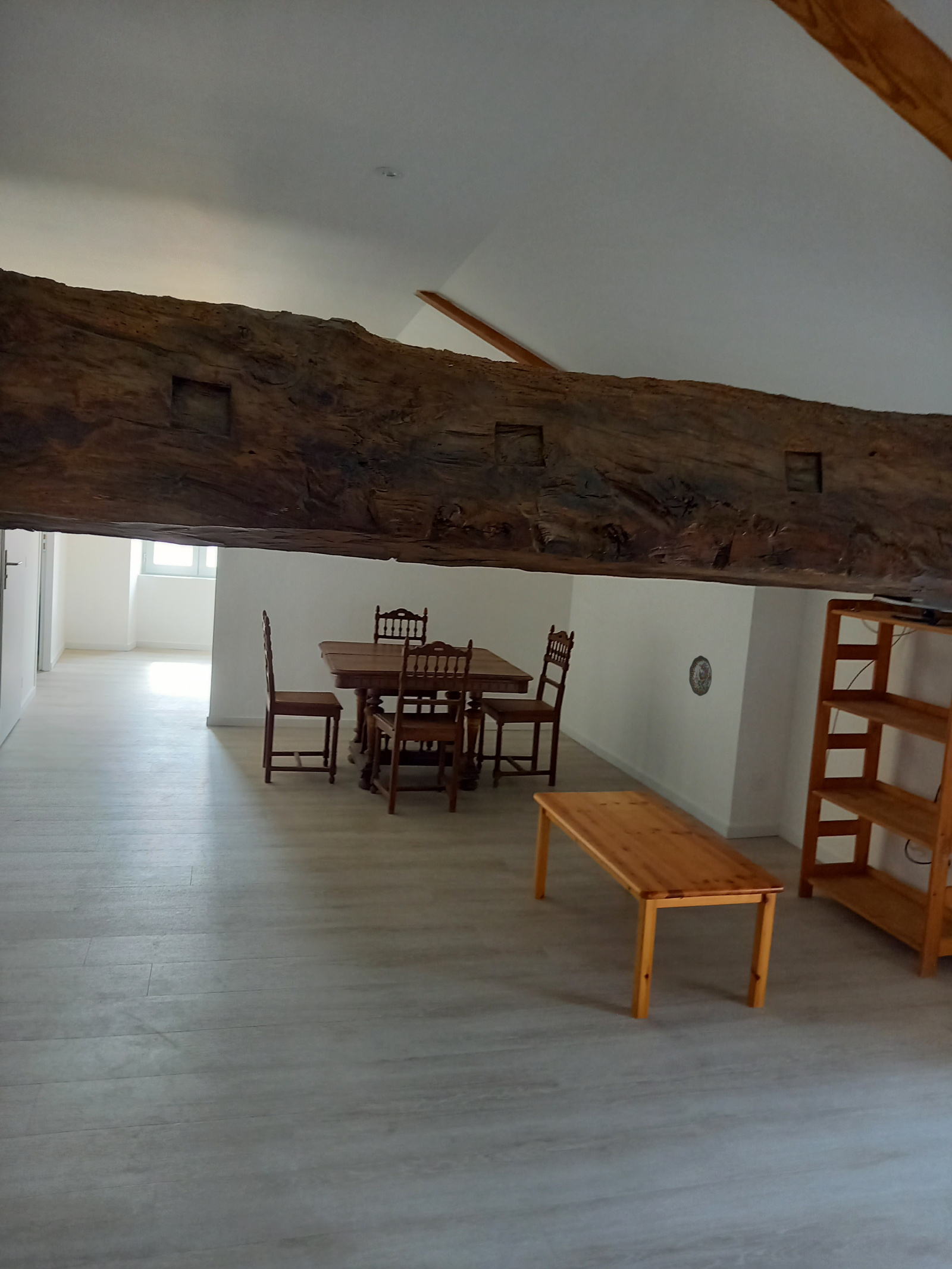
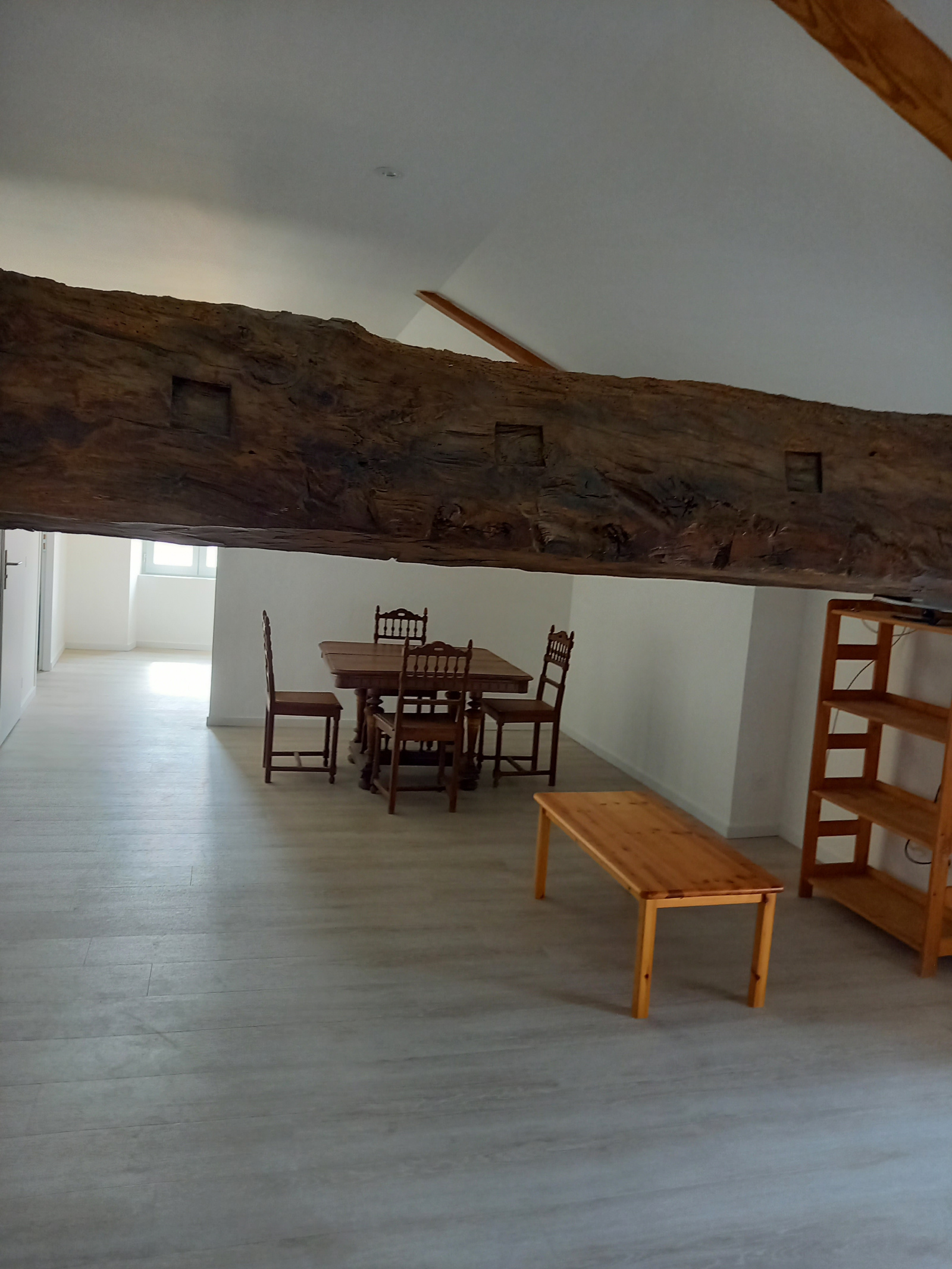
- decorative plate (702, 675)
